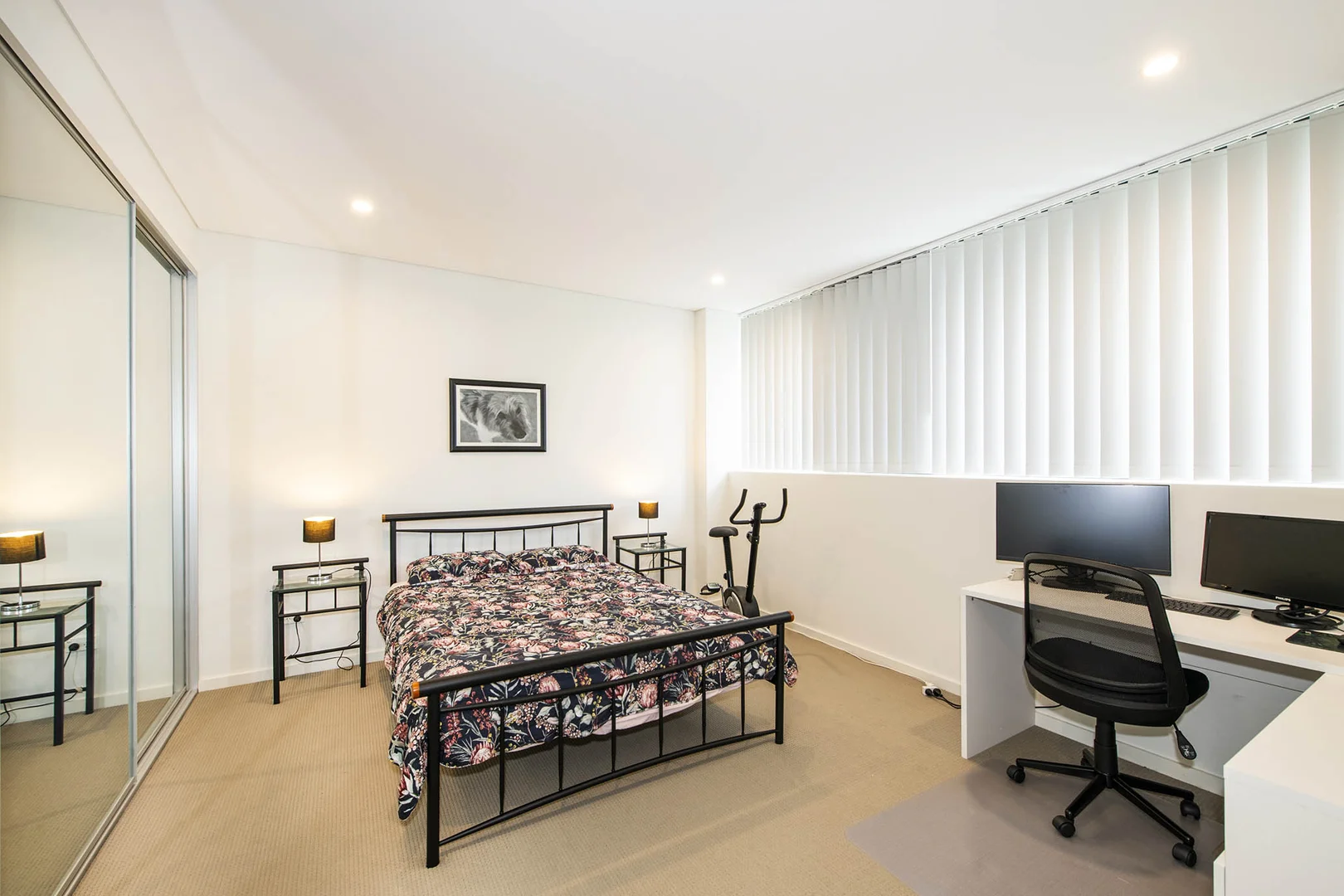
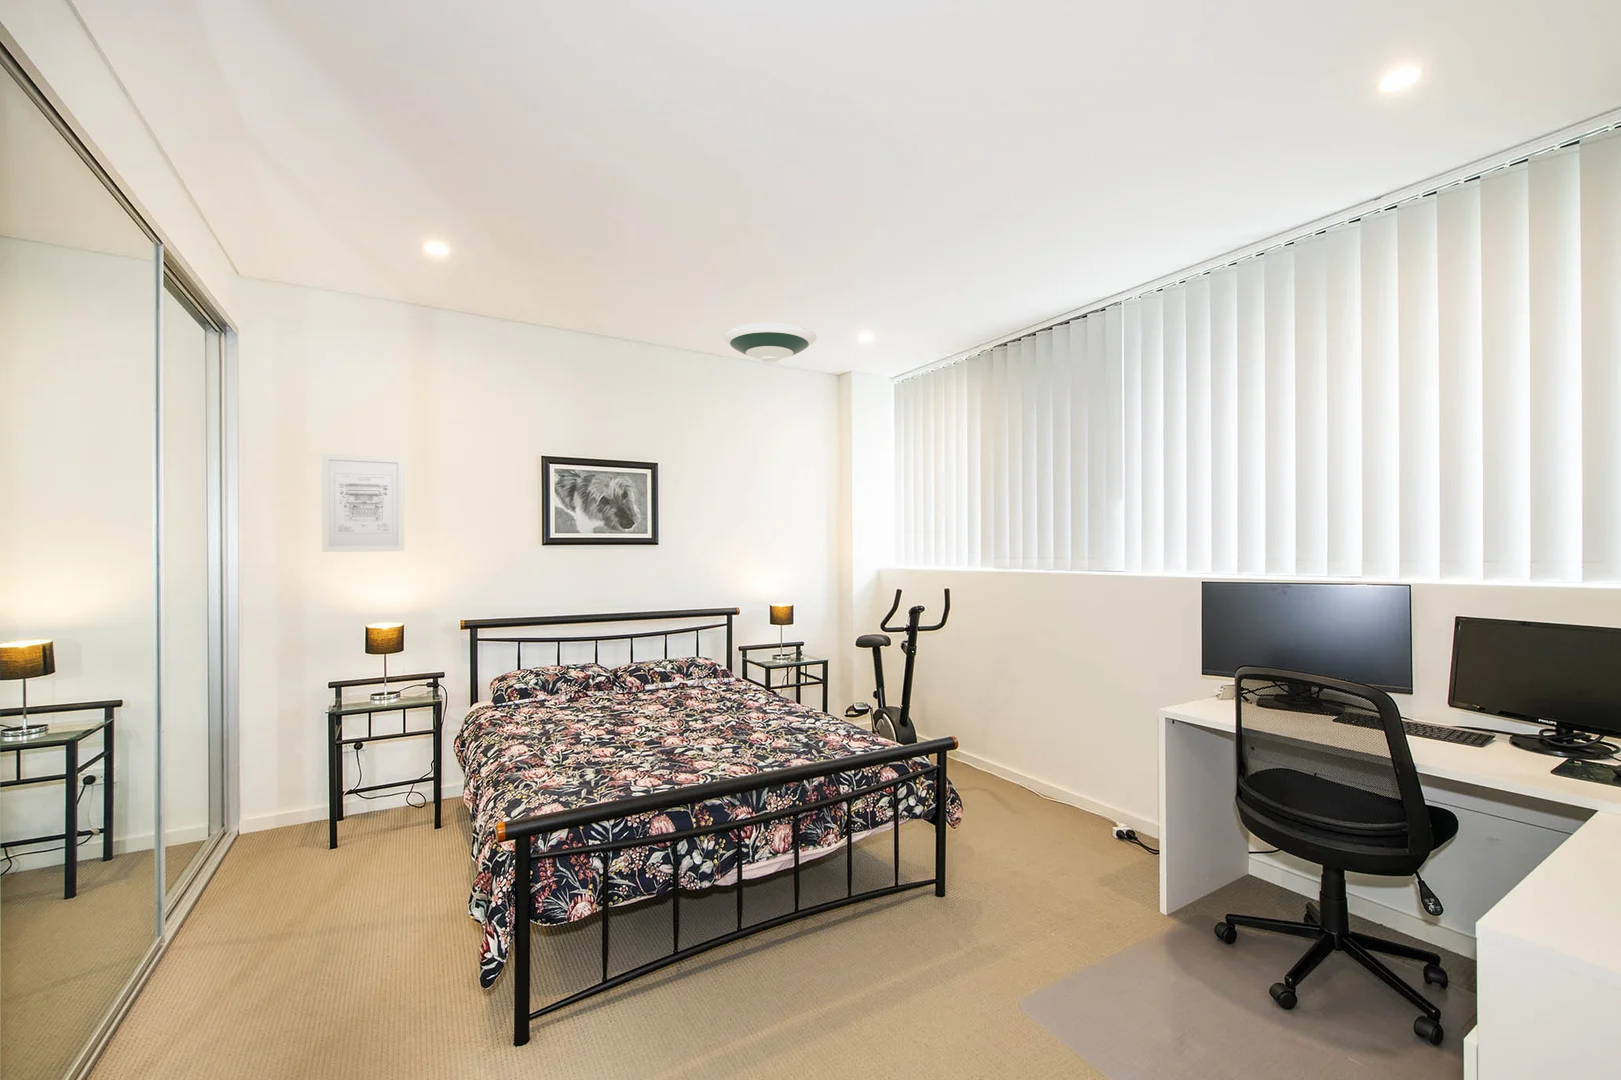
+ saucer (769, 350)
+ wall art (364, 503)
